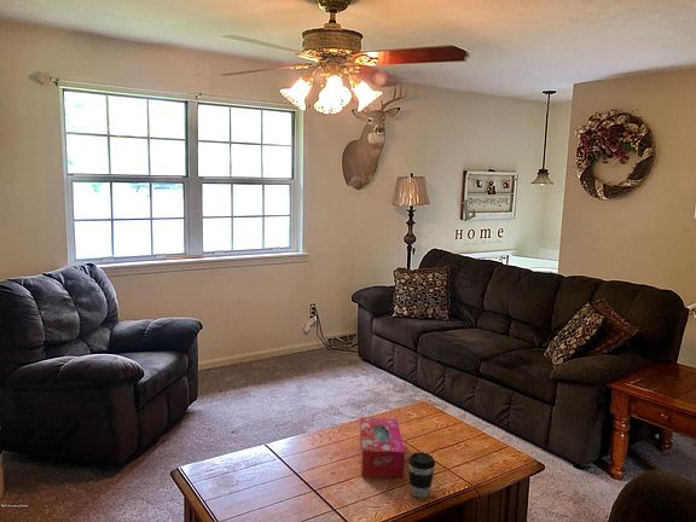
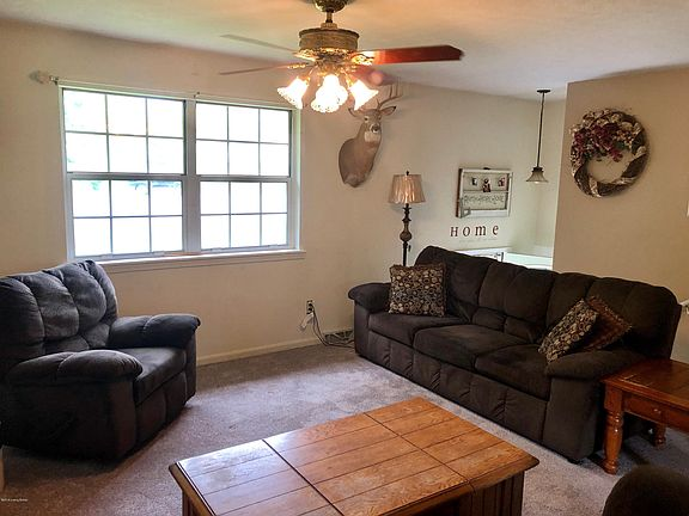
- tissue box (379, 445)
- coffee cup (420, 475)
